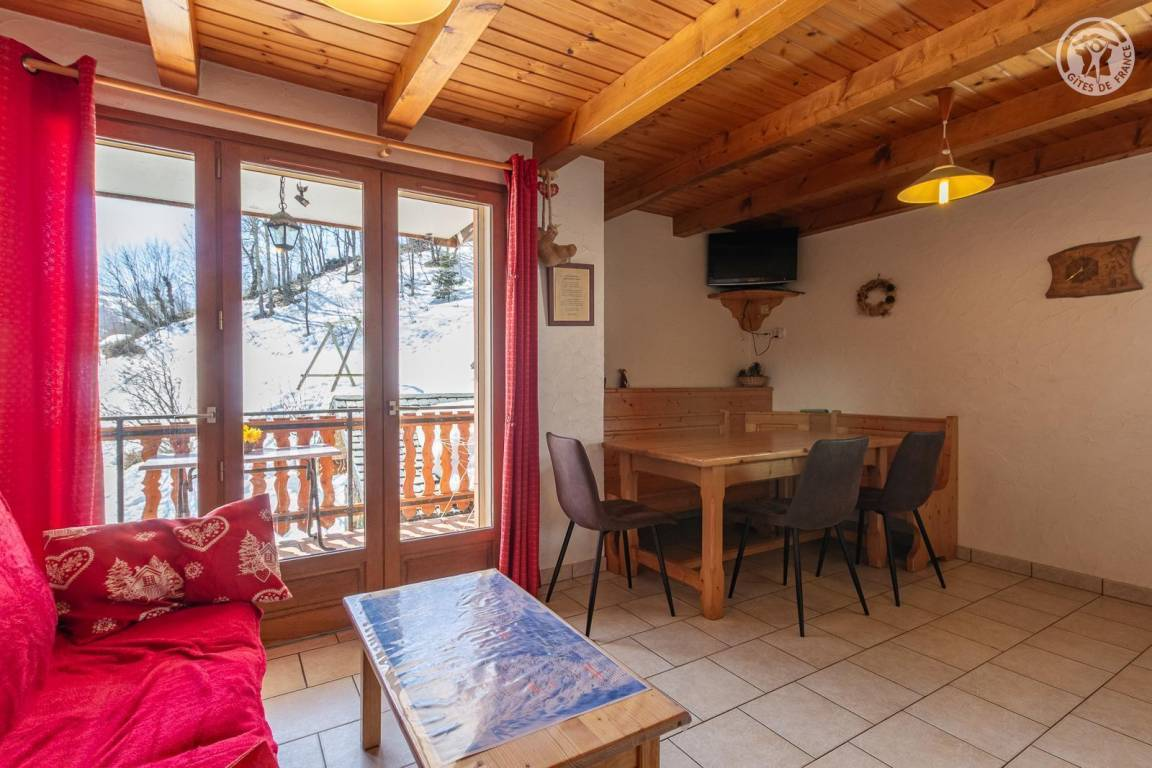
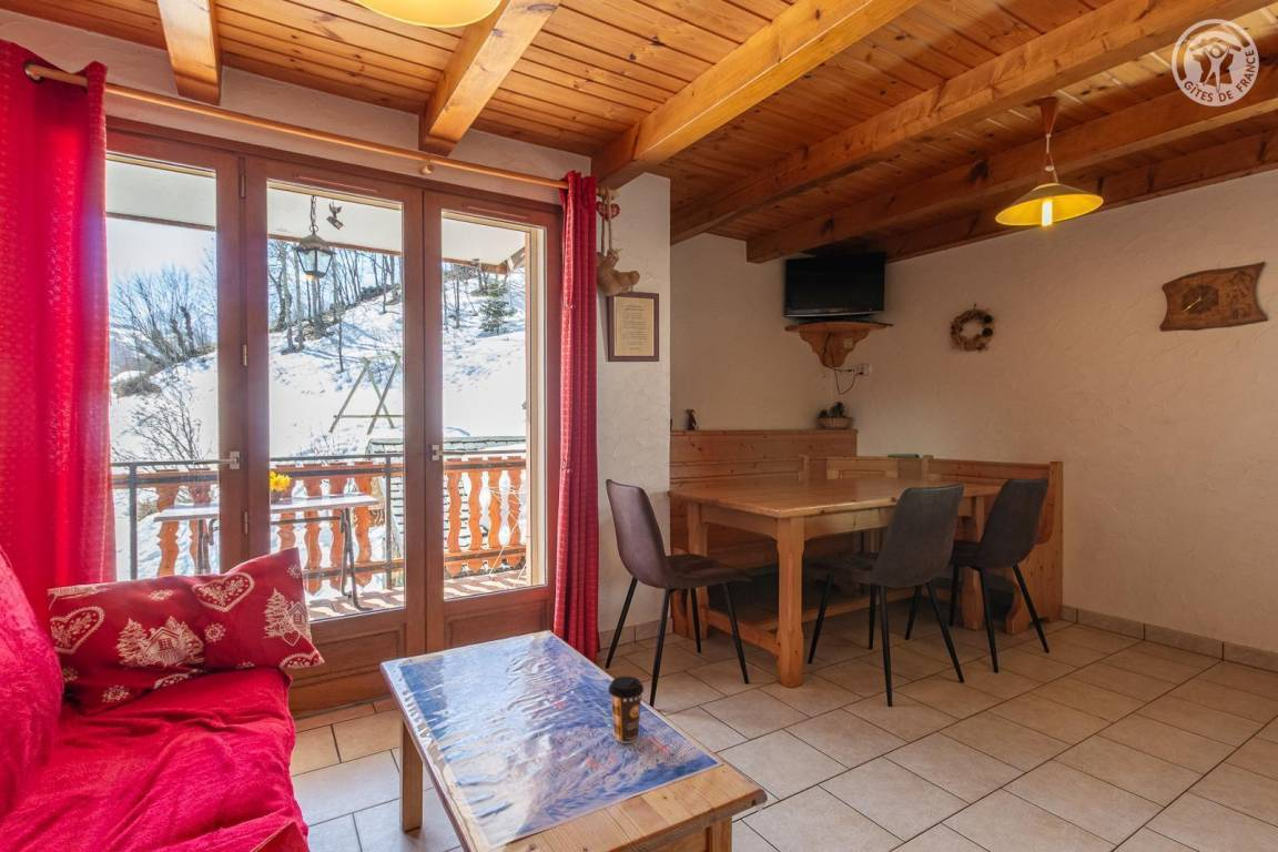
+ coffee cup (626, 709)
